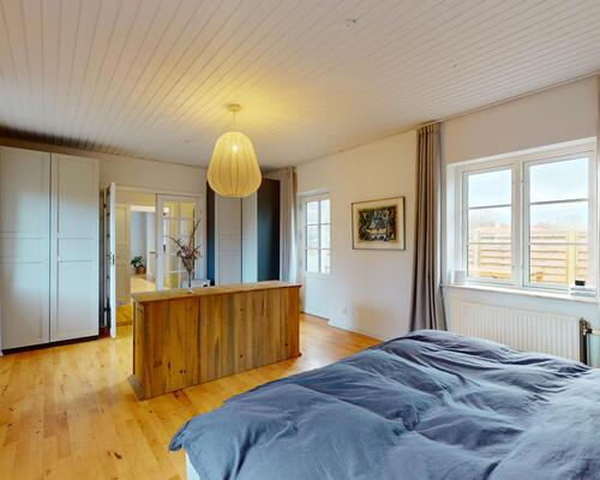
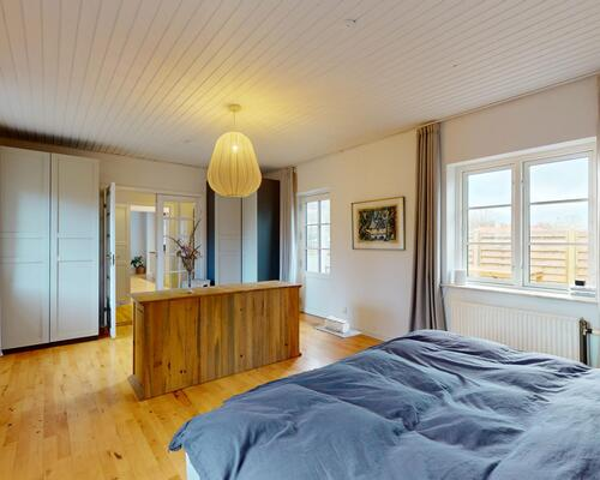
+ architectural model (336, 324)
